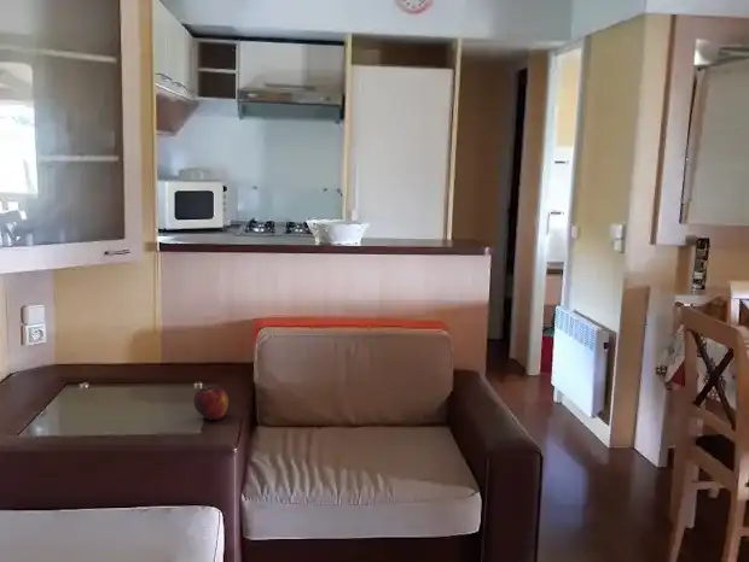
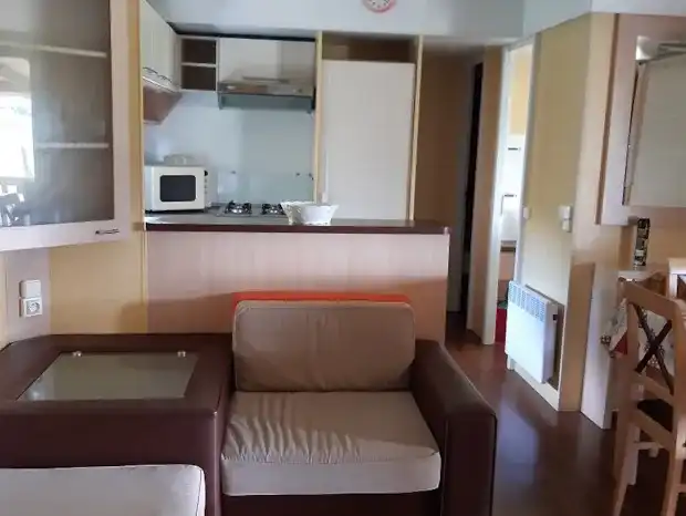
- fruit (210, 402)
